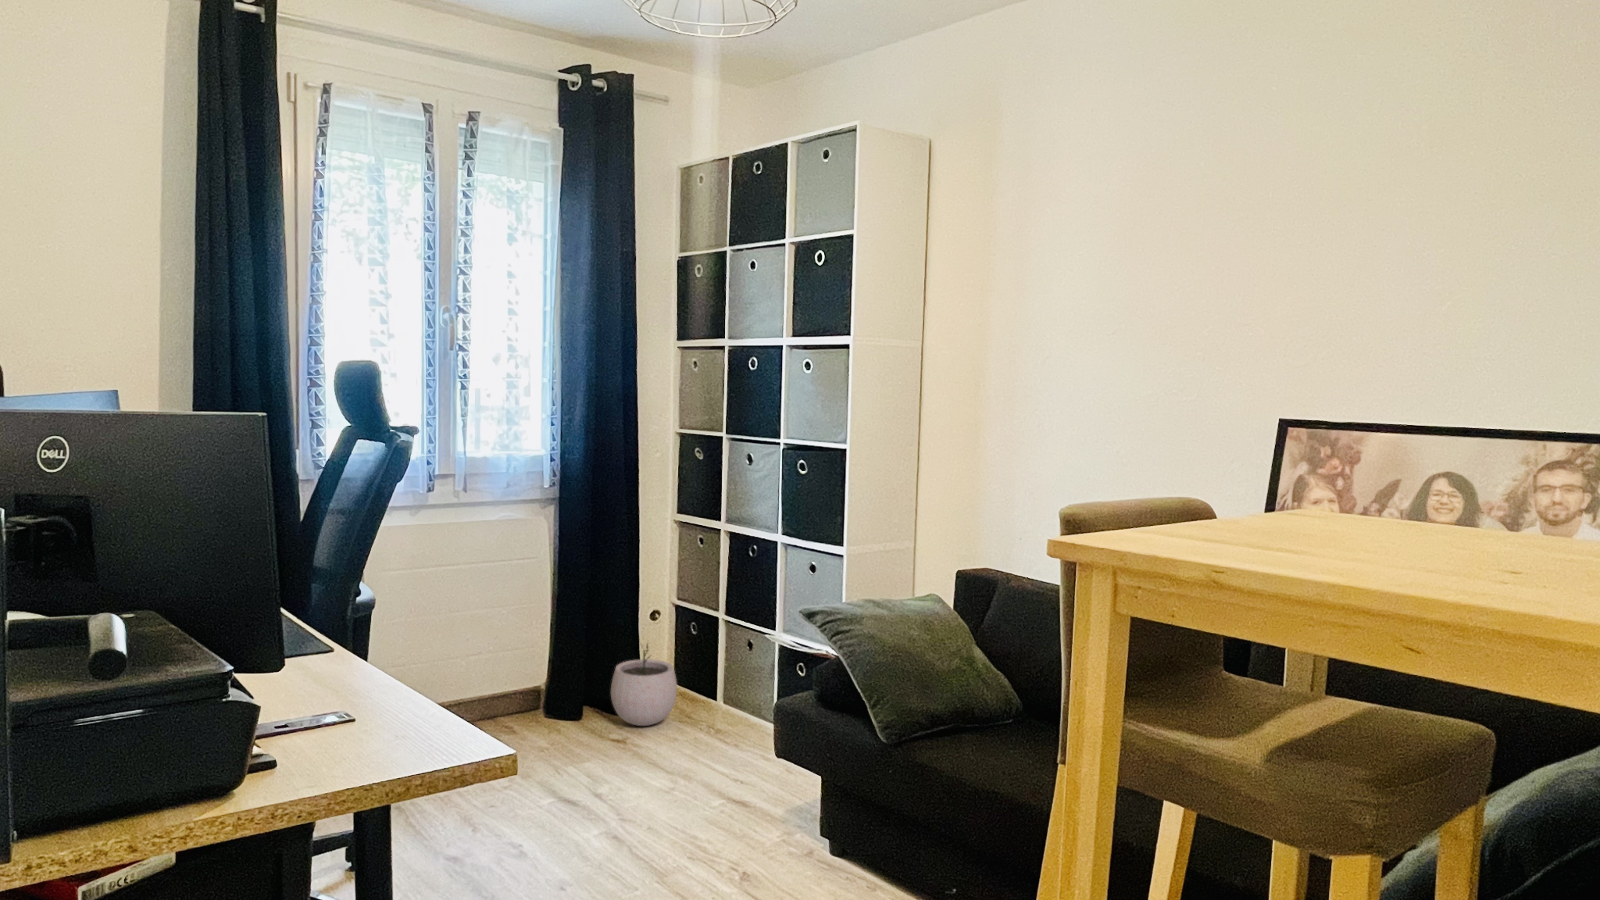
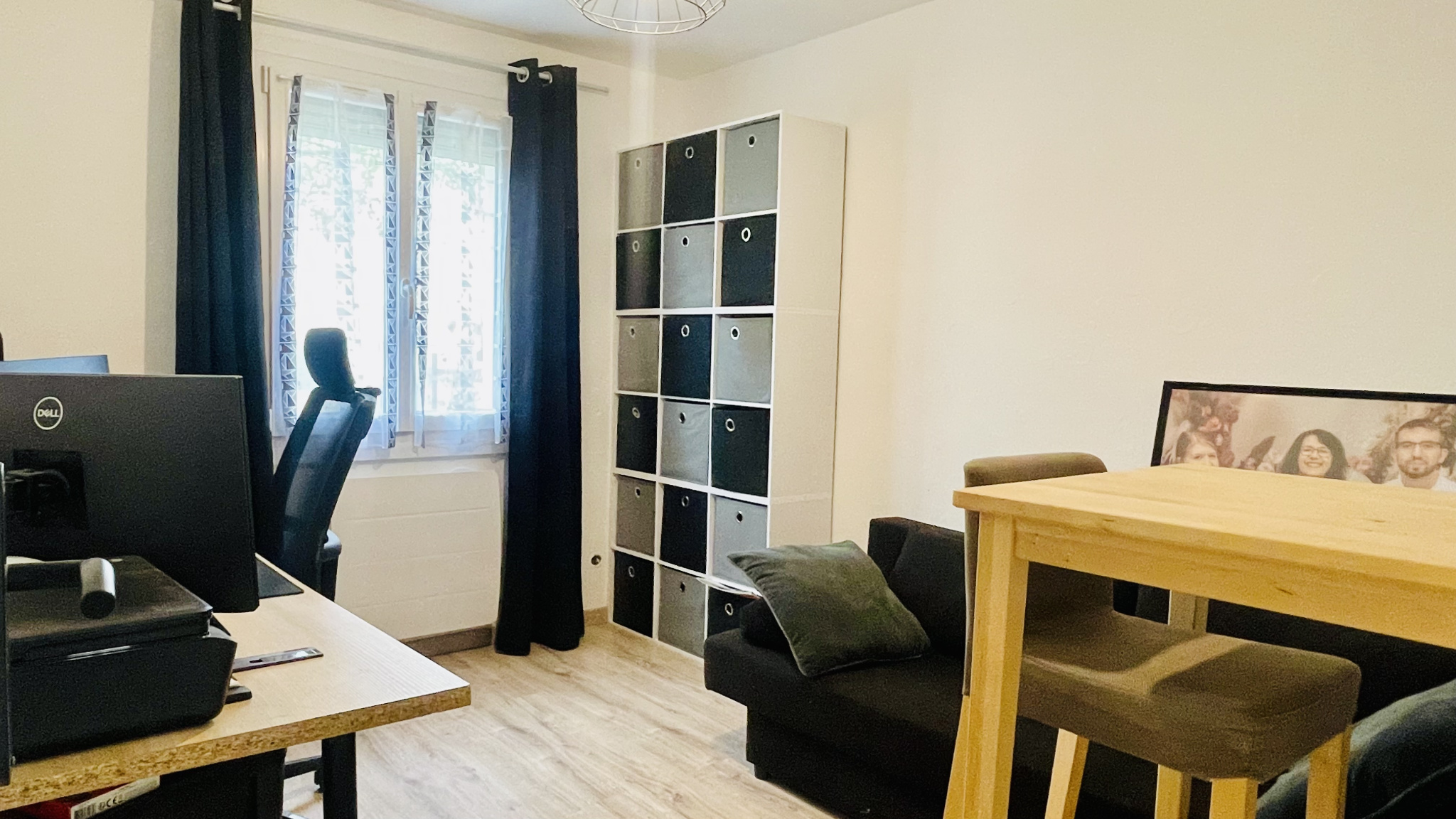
- plant pot (644, 682)
